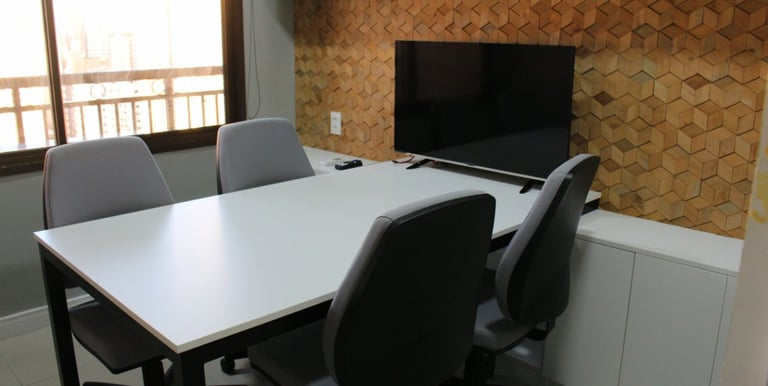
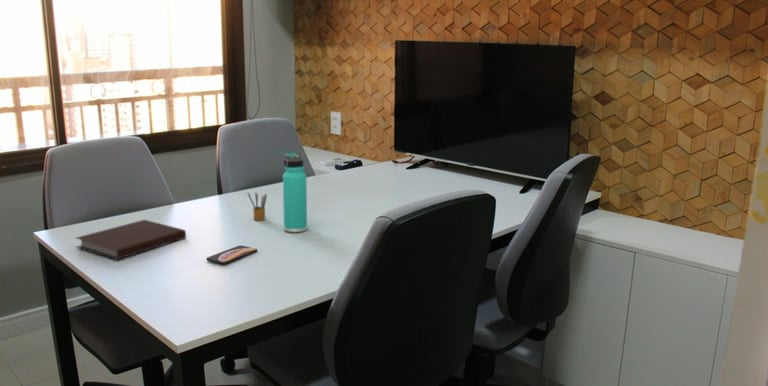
+ thermos bottle (294, 191)
+ pencil box (257, 205)
+ smartphone (232, 254)
+ notebook (132, 238)
